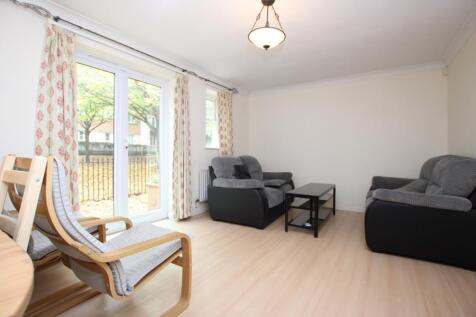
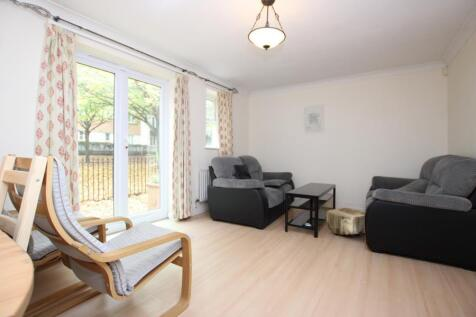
+ pouf (347, 222)
+ wall art (313, 119)
